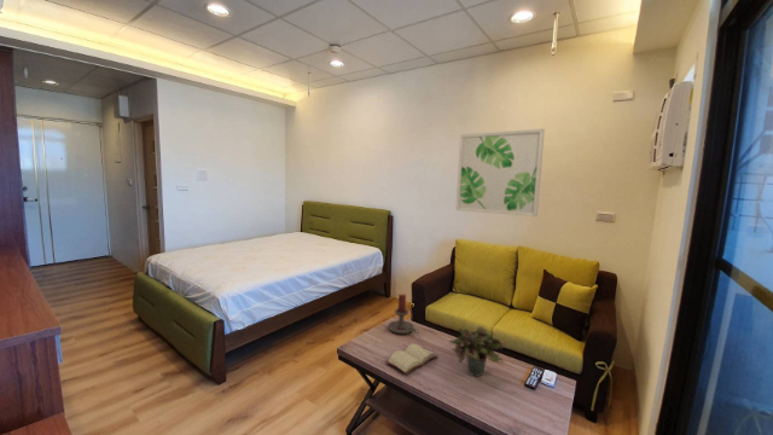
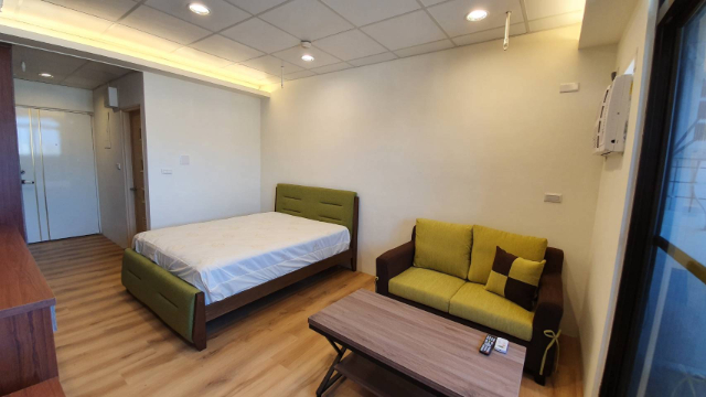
- candle holder (405, 312)
- wall art (496, 173)
- potted plant (477, 352)
- hardback book (412, 355)
